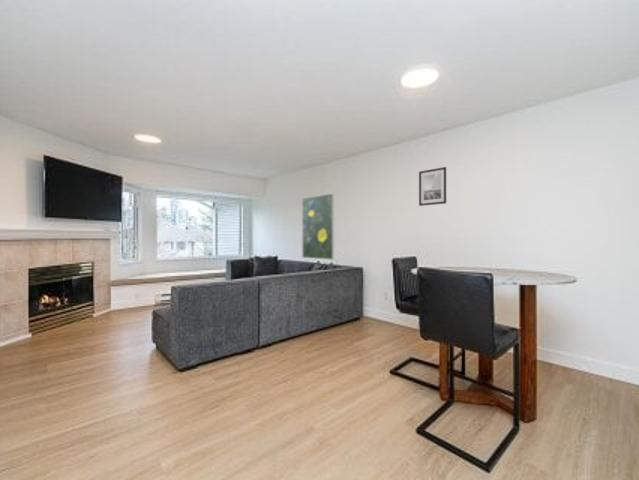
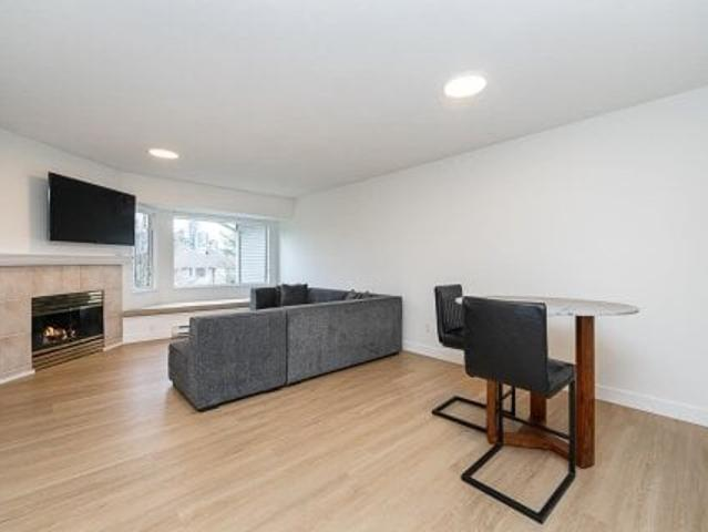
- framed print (317, 227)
- wall art (432, 187)
